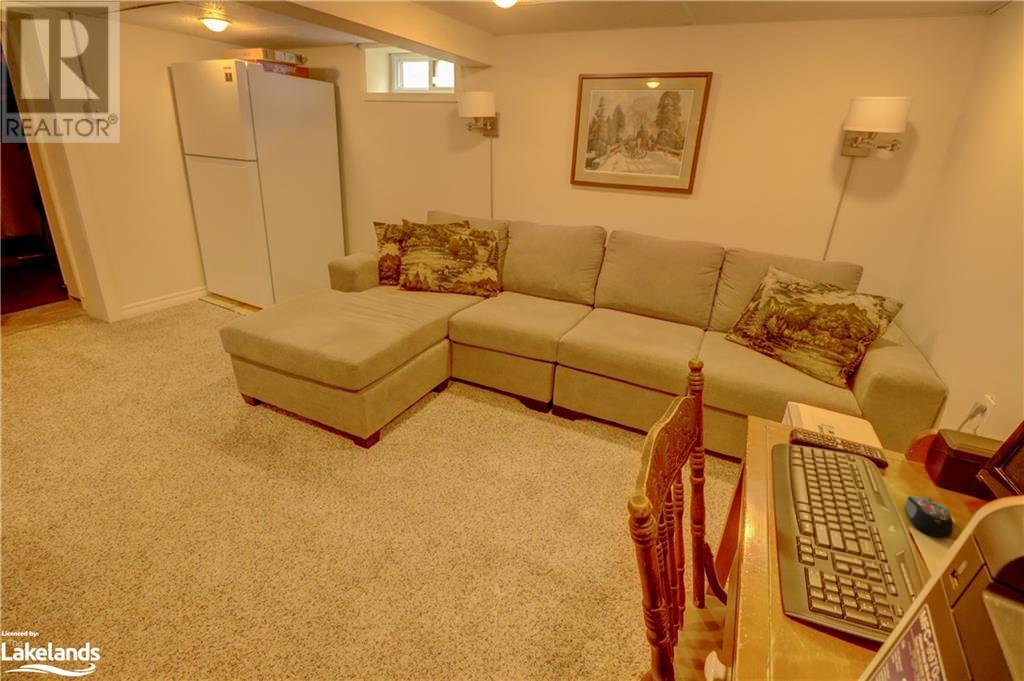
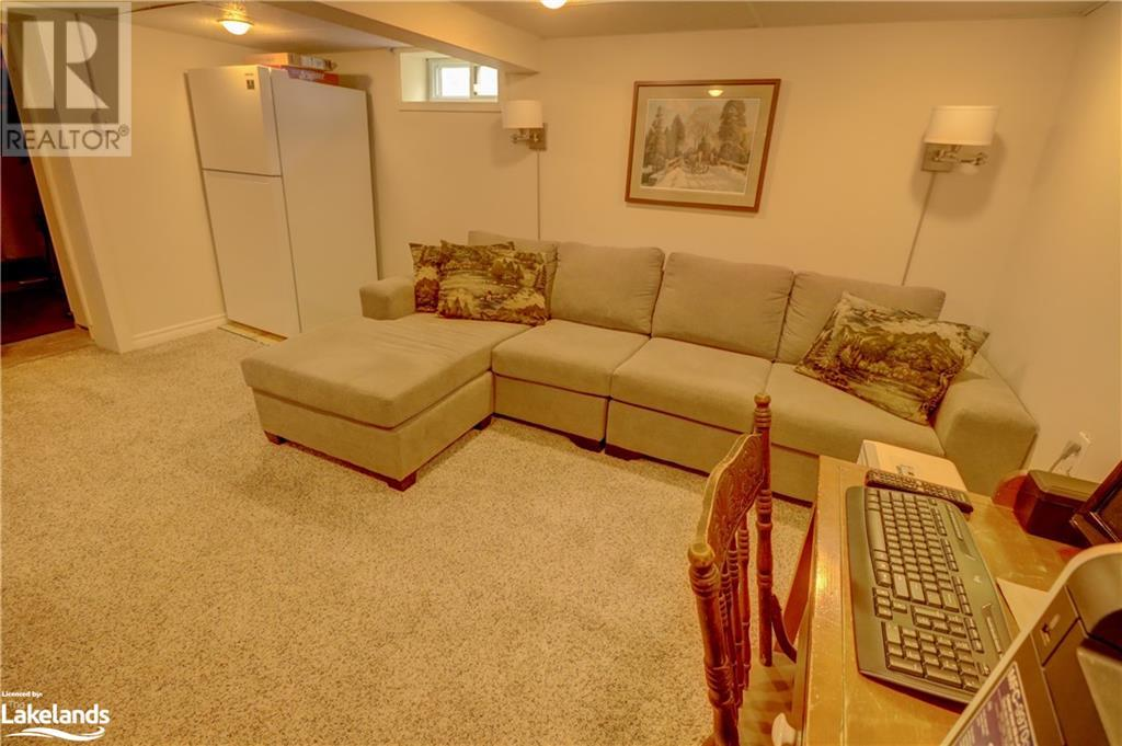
- computer mouse (930, 512)
